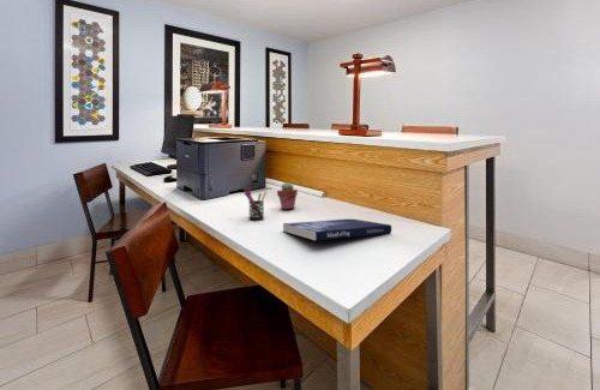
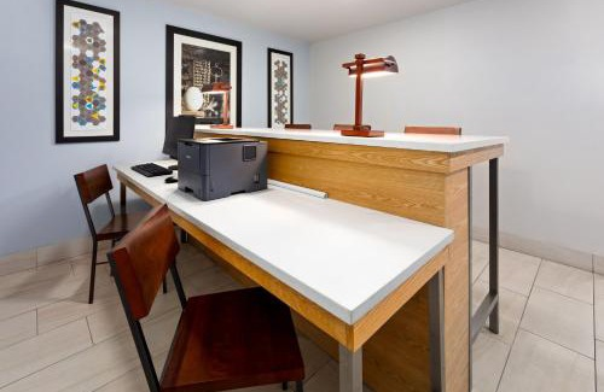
- potted succulent (287, 194)
- book (336, 228)
- pen holder (256, 203)
